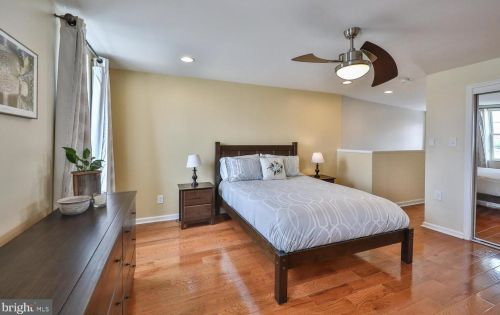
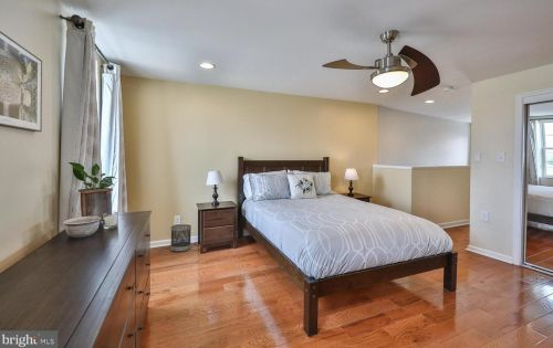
+ wastebasket (180, 236)
